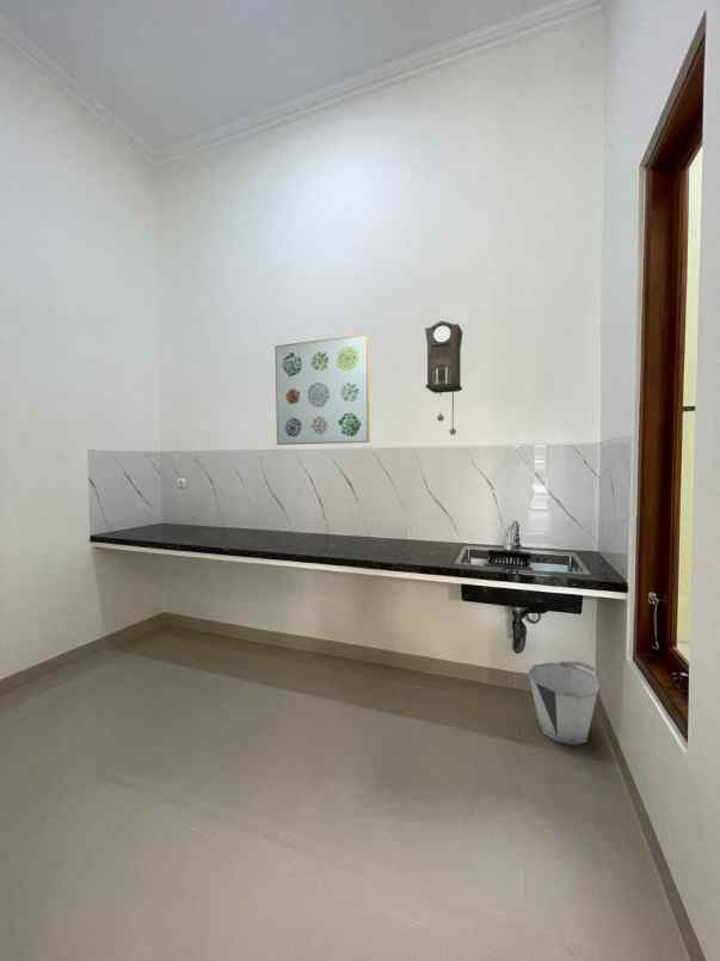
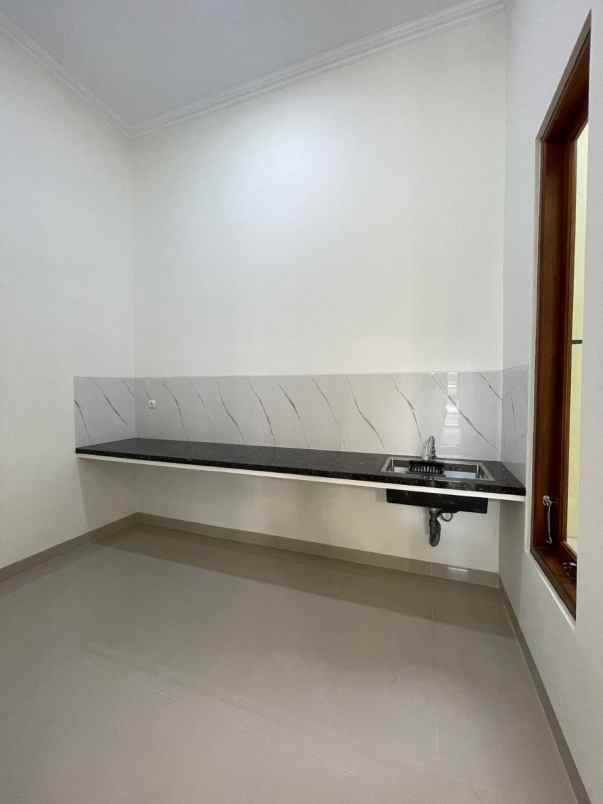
- pendulum clock (444, 379)
- wall art (320, 392)
- bucket (564, 698)
